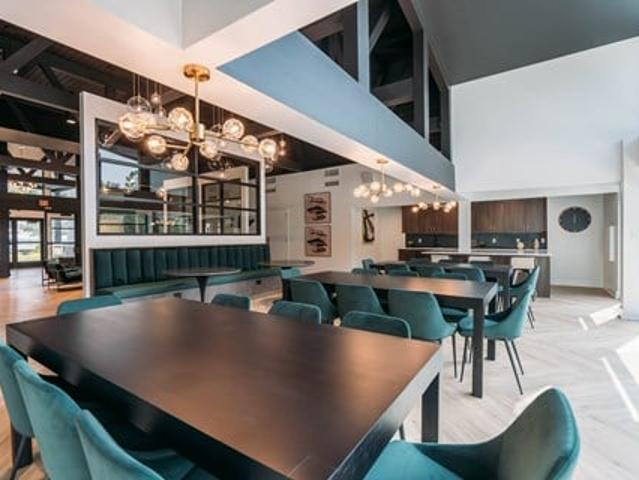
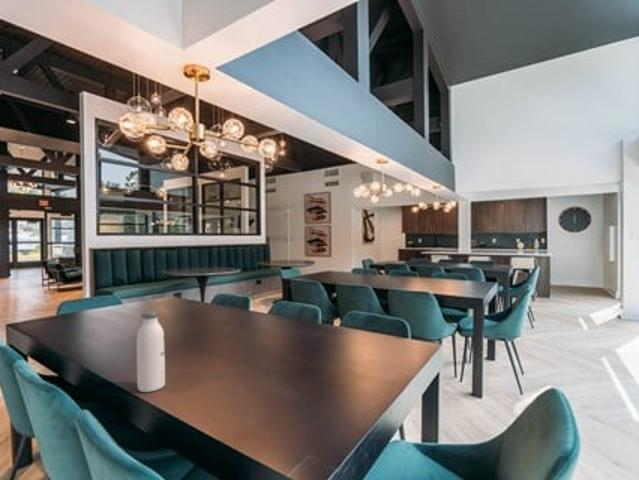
+ water bottle (150, 349)
